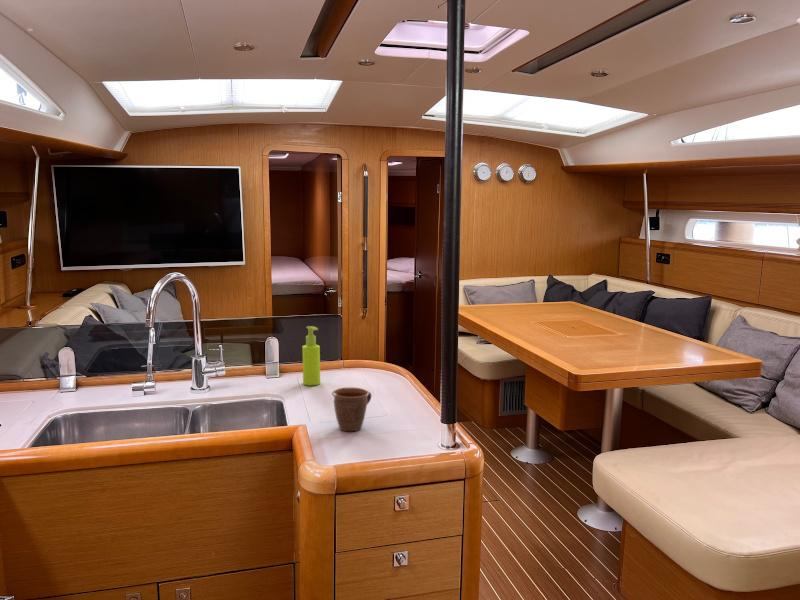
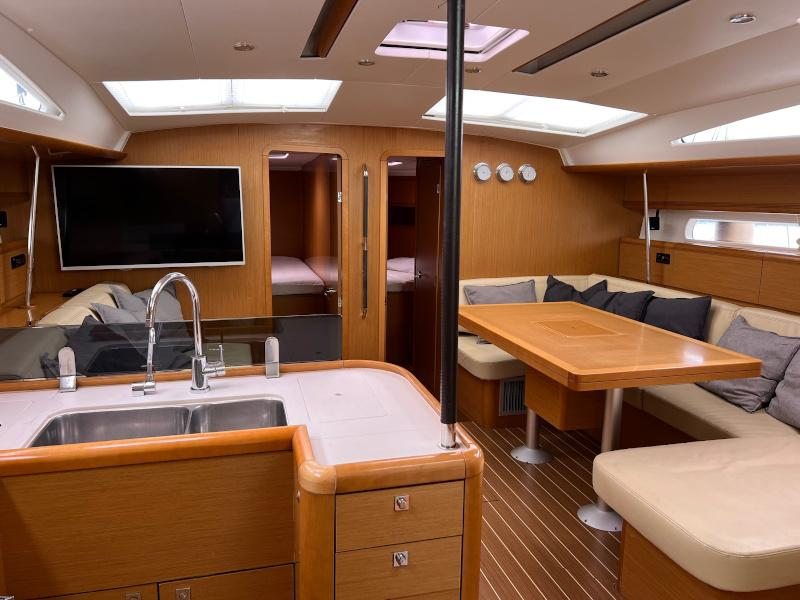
- mug (353, 409)
- soap dispenser (311, 355)
